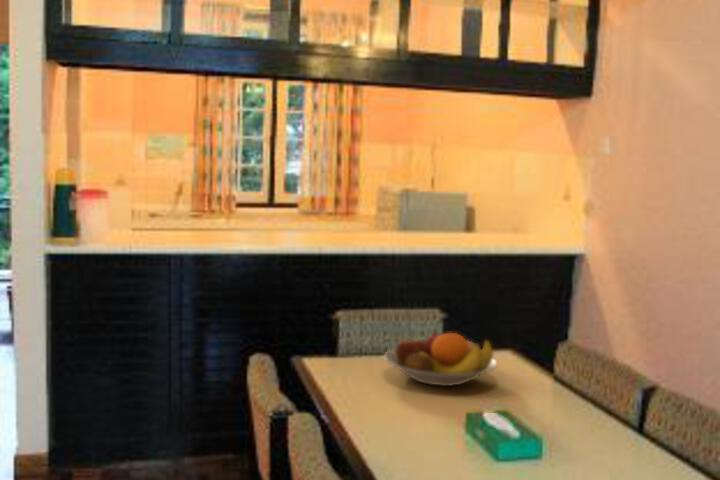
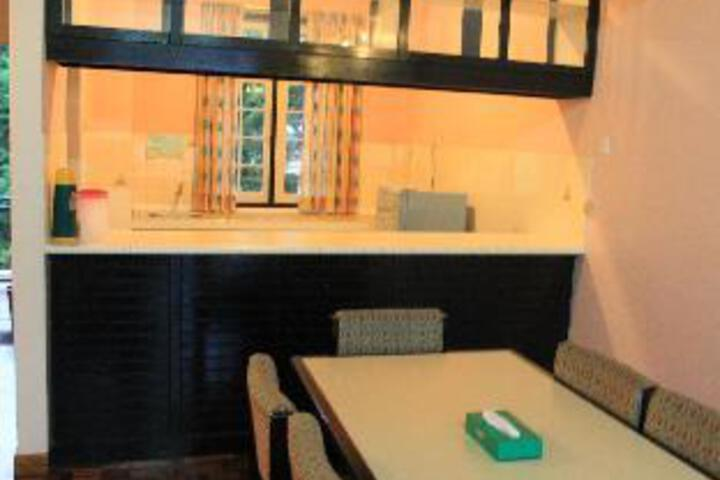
- fruit bowl (440, 354)
